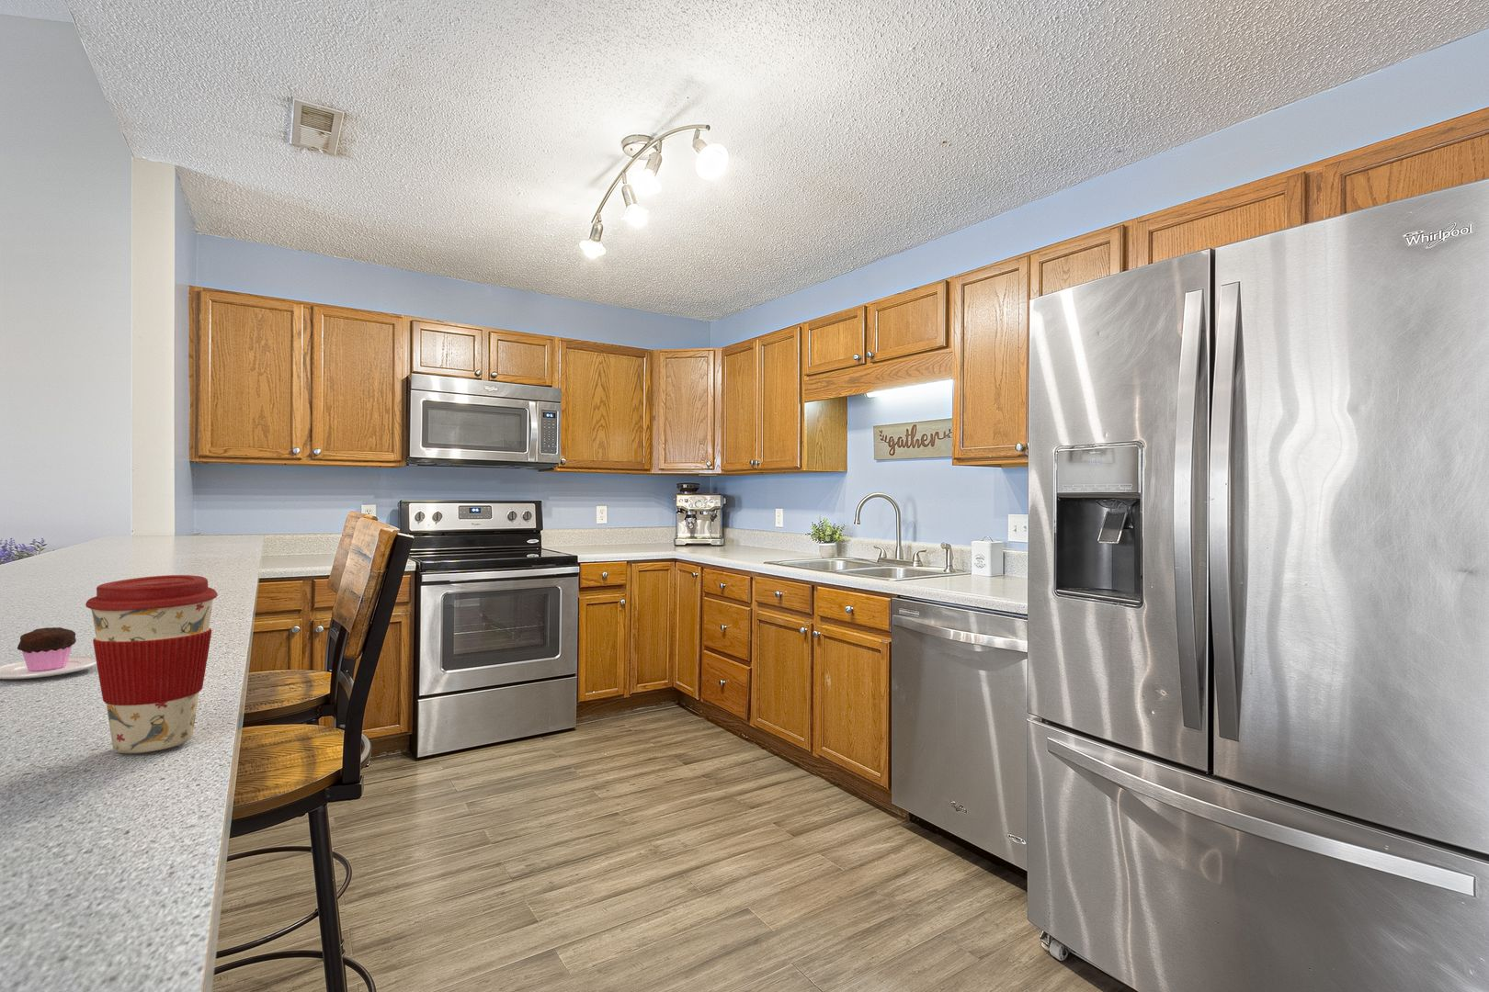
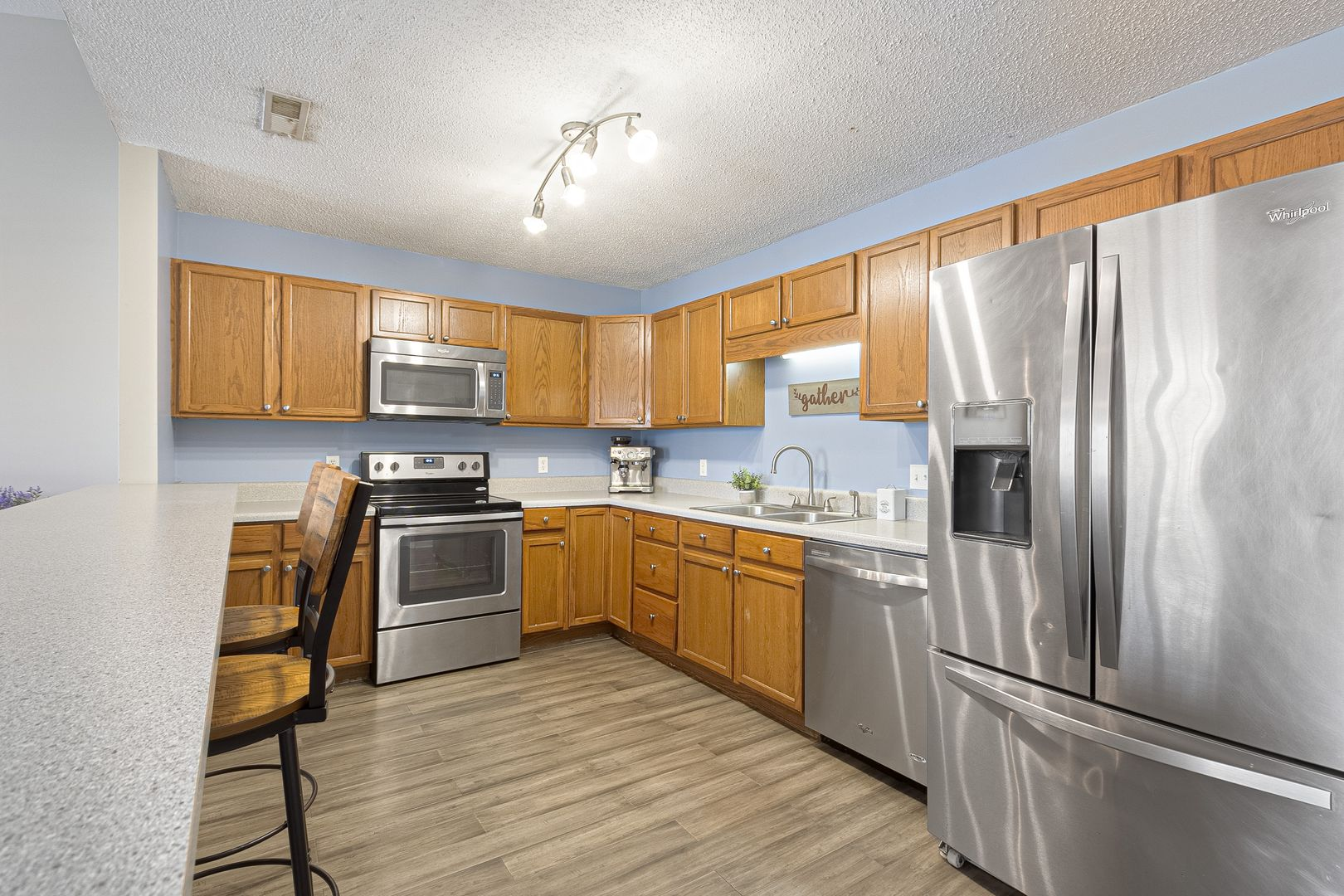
- coffee cup (154, 661)
- muffin (45, 649)
